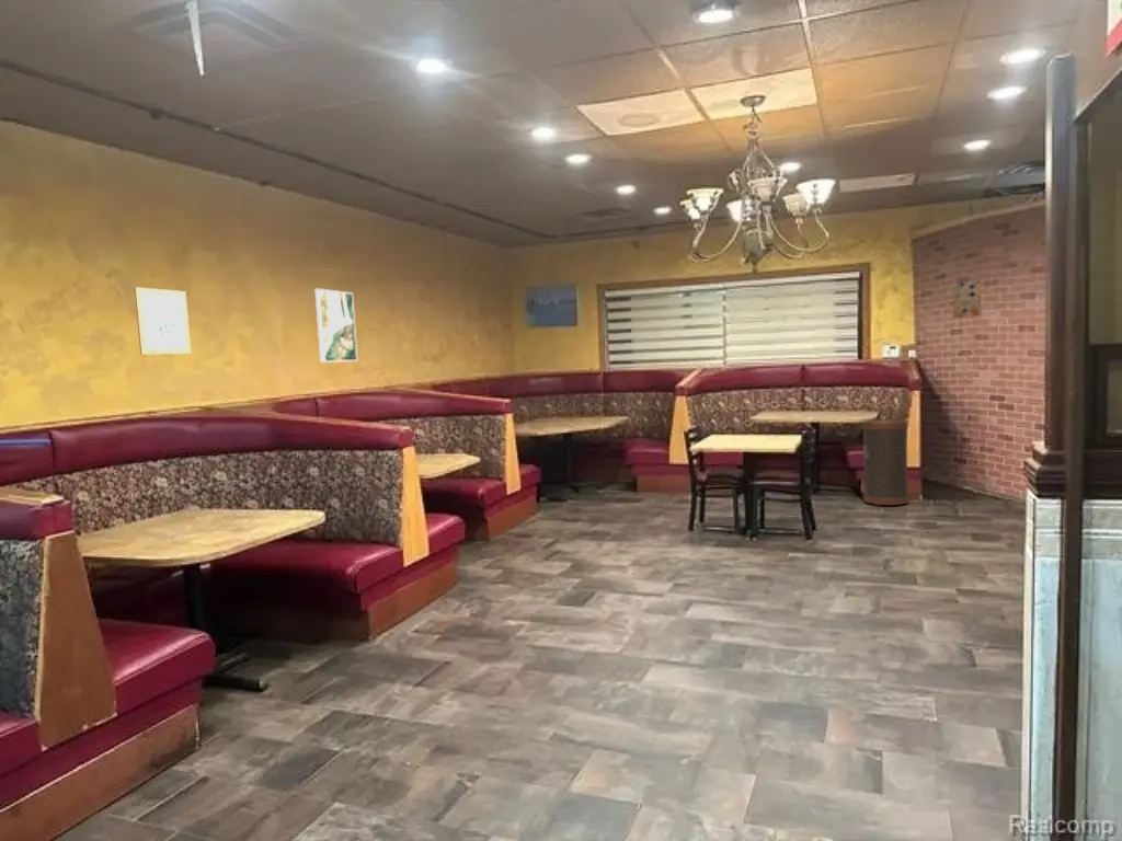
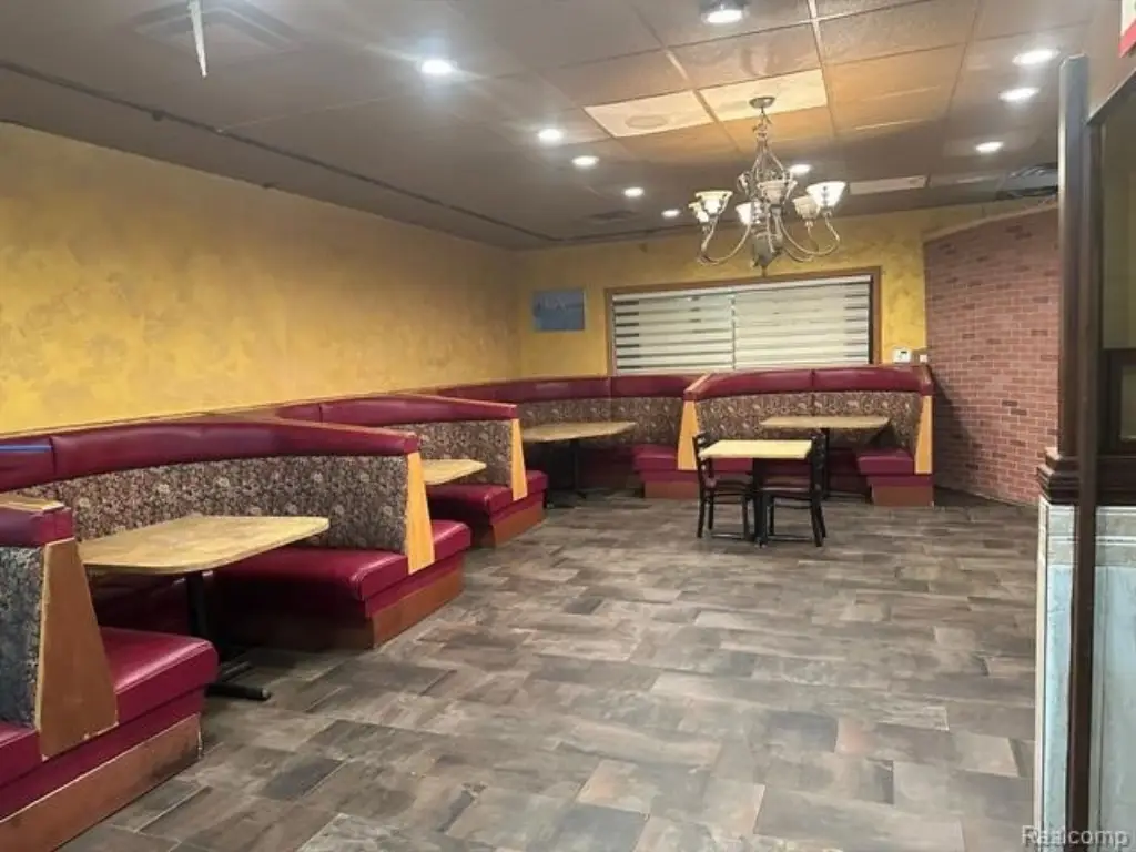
- trash can (885, 461)
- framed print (336, 326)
- wall art (163, 321)
- wall art (966, 299)
